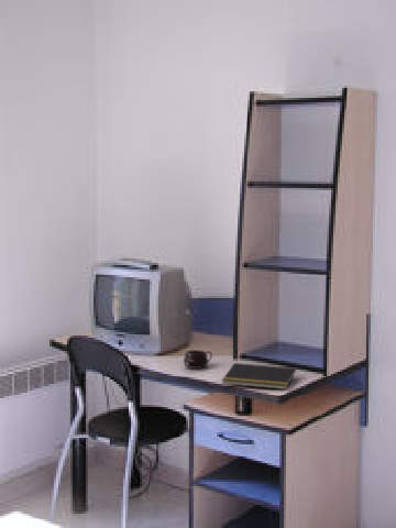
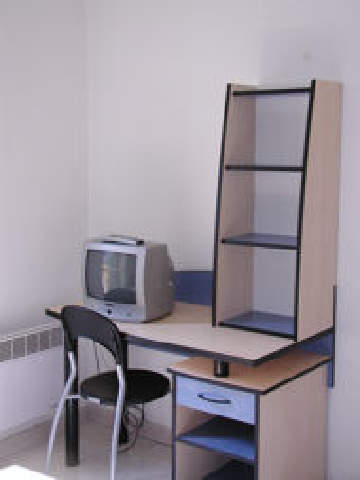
- notepad (258, 375)
- mug (198, 359)
